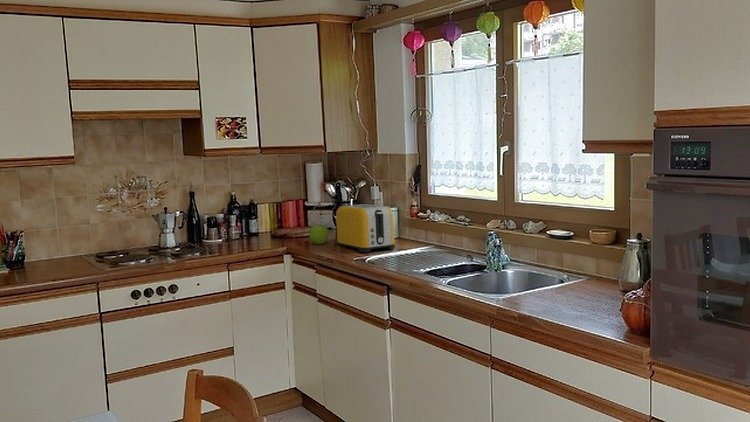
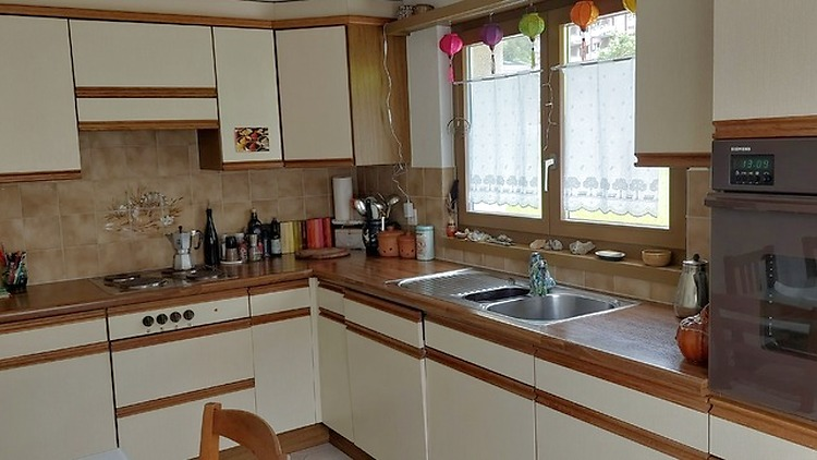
- apple (319, 234)
- toaster (365, 226)
